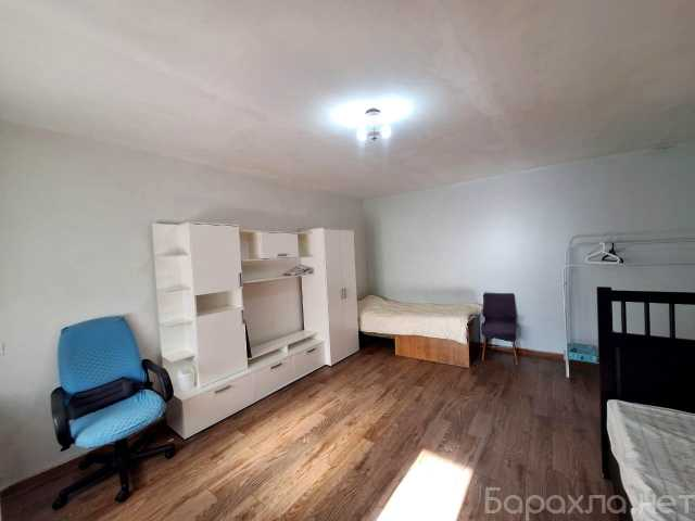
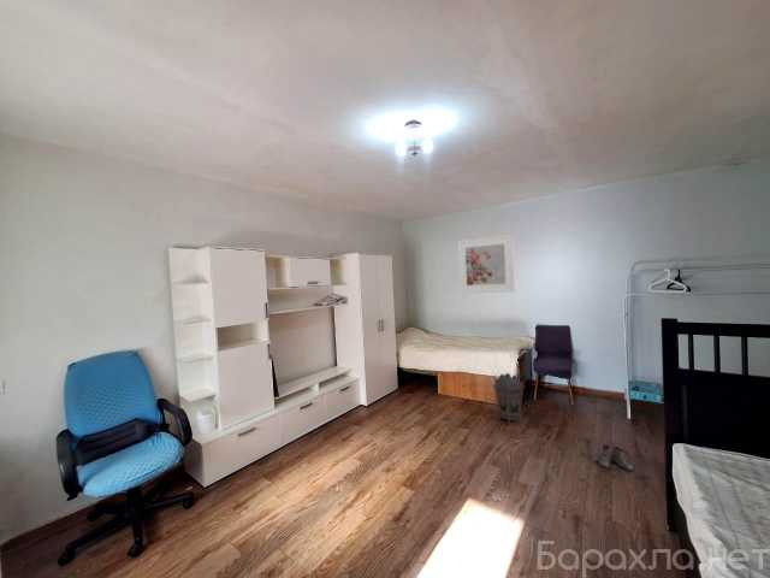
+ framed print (485, 265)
+ lantern (508, 396)
+ boots (612, 456)
